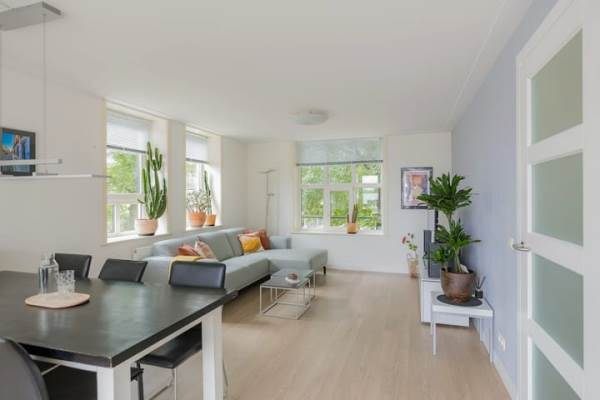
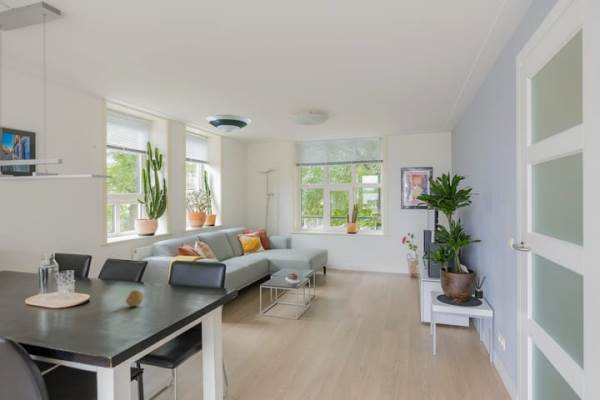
+ fruit (134, 298)
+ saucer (228, 125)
